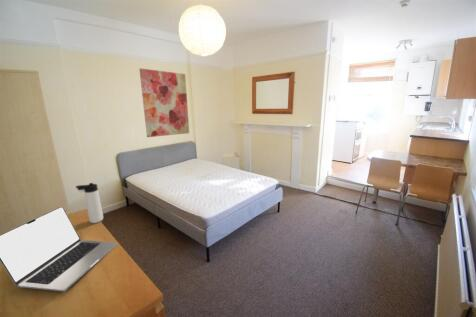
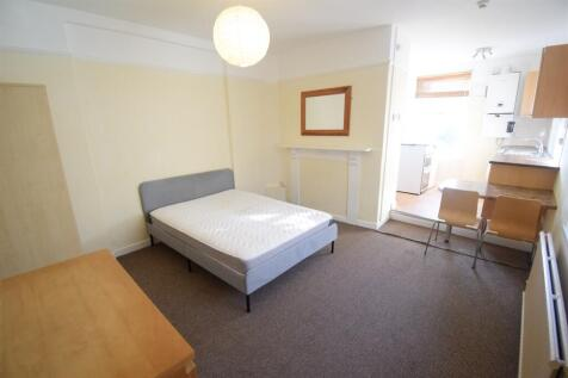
- laptop (62, 242)
- wall art (166, 104)
- thermos bottle (90, 203)
